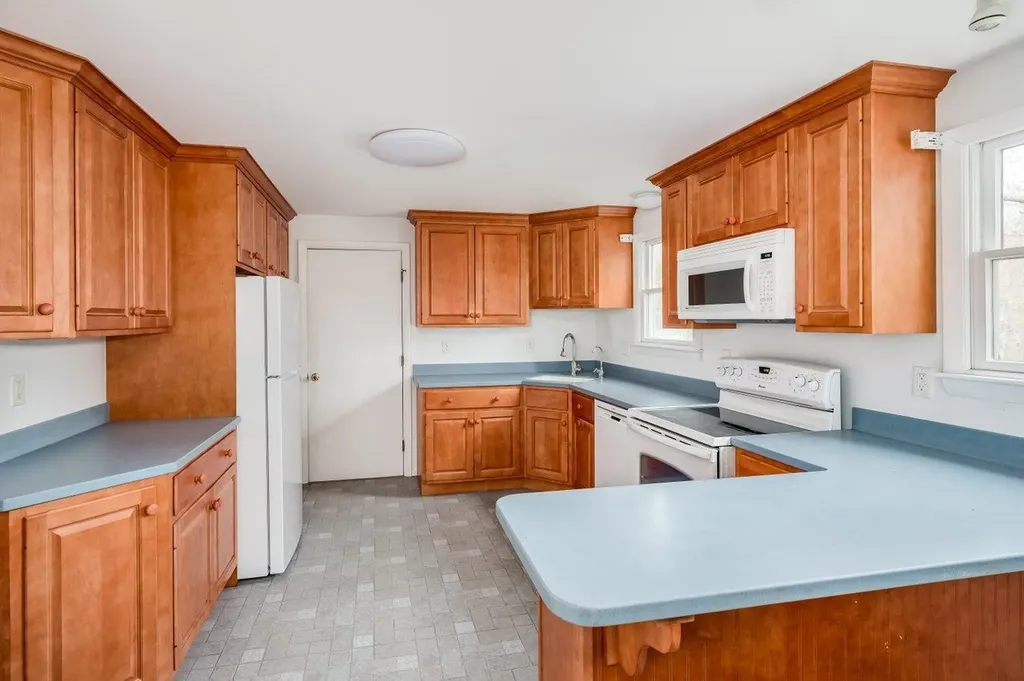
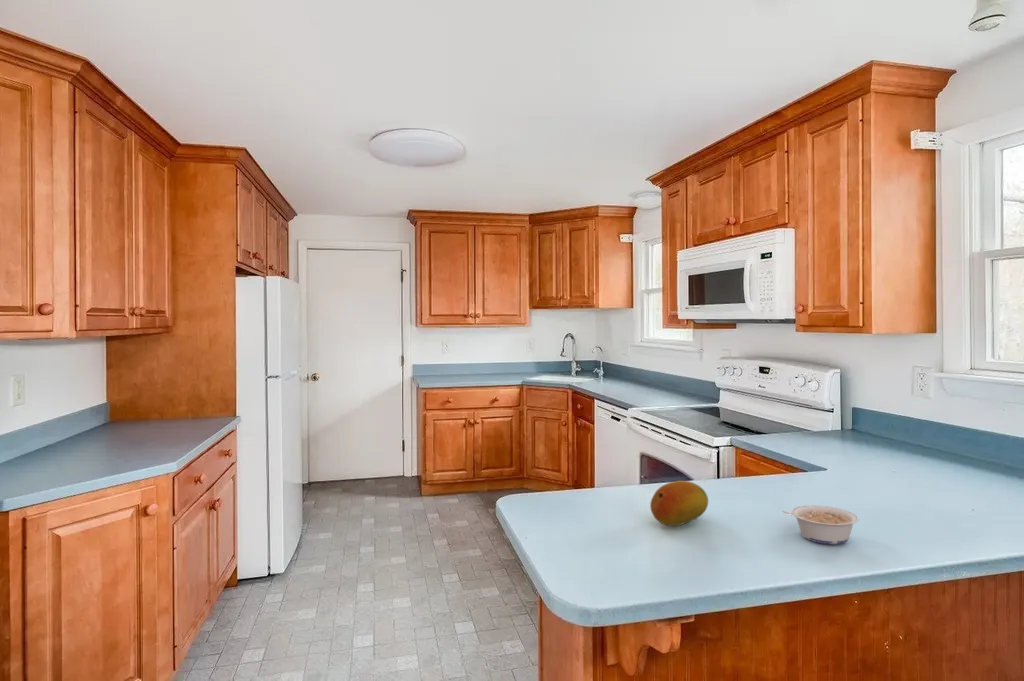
+ fruit (682, 501)
+ legume (823, 523)
